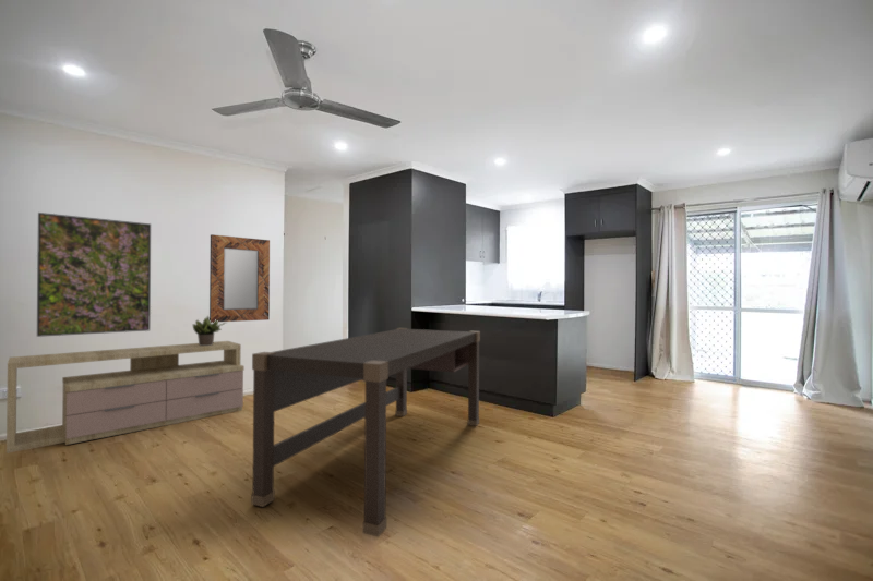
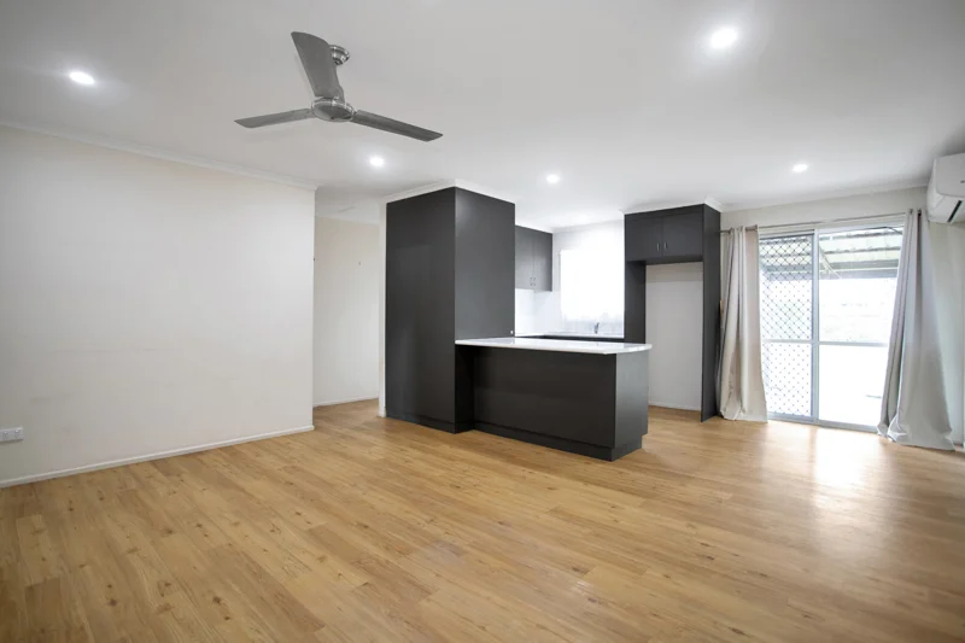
- sideboard (140, 387)
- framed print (97, 276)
- dining table (392, 397)
- home mirror (240, 279)
- potted plant (210, 329)
